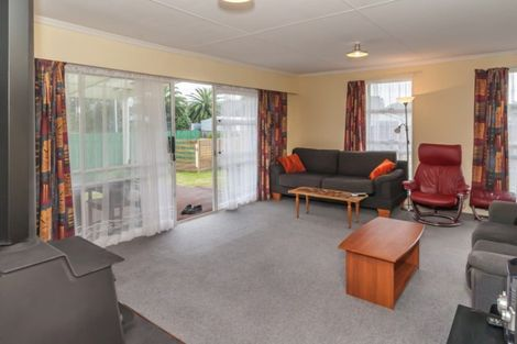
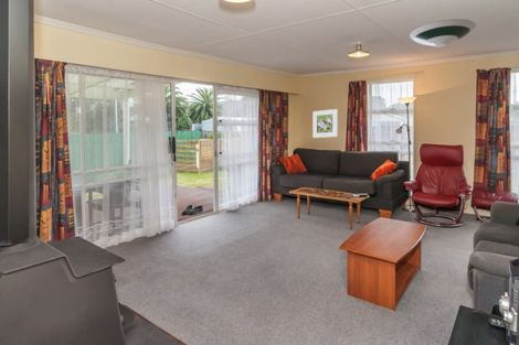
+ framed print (325, 123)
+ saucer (441, 37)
